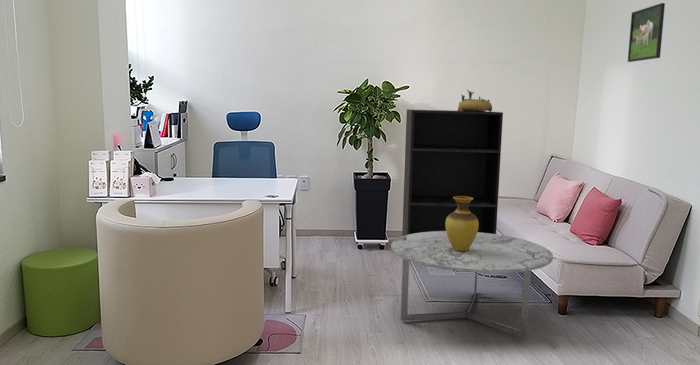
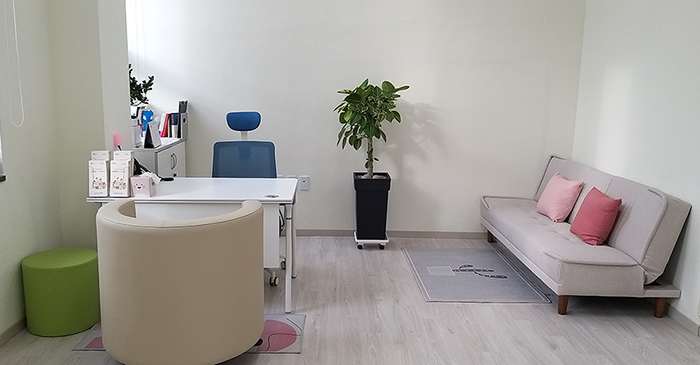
- coffee table (475, 282)
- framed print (645, 34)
- succulent planter (475, 100)
- vase (461, 223)
- bookshelf (449, 181)
